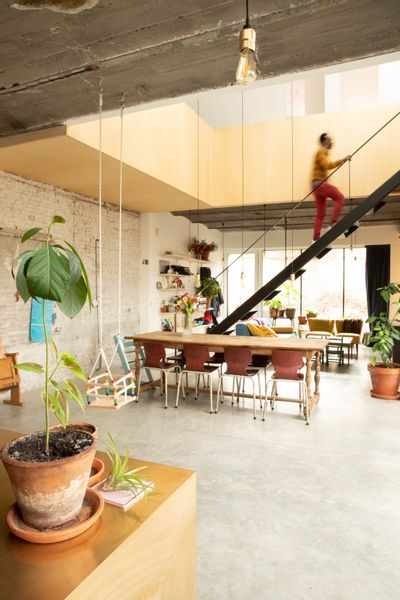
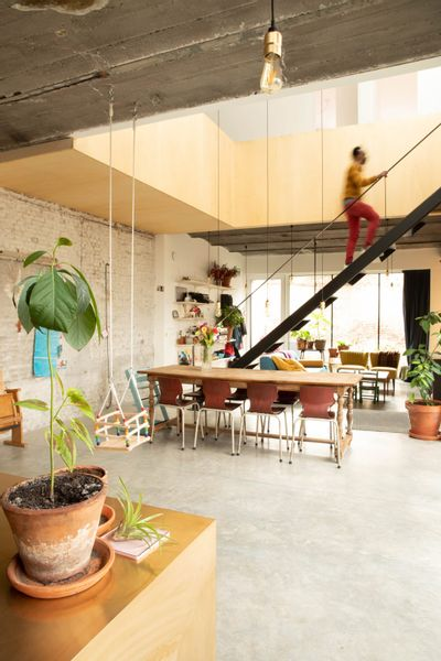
+ rug (385, 420)
